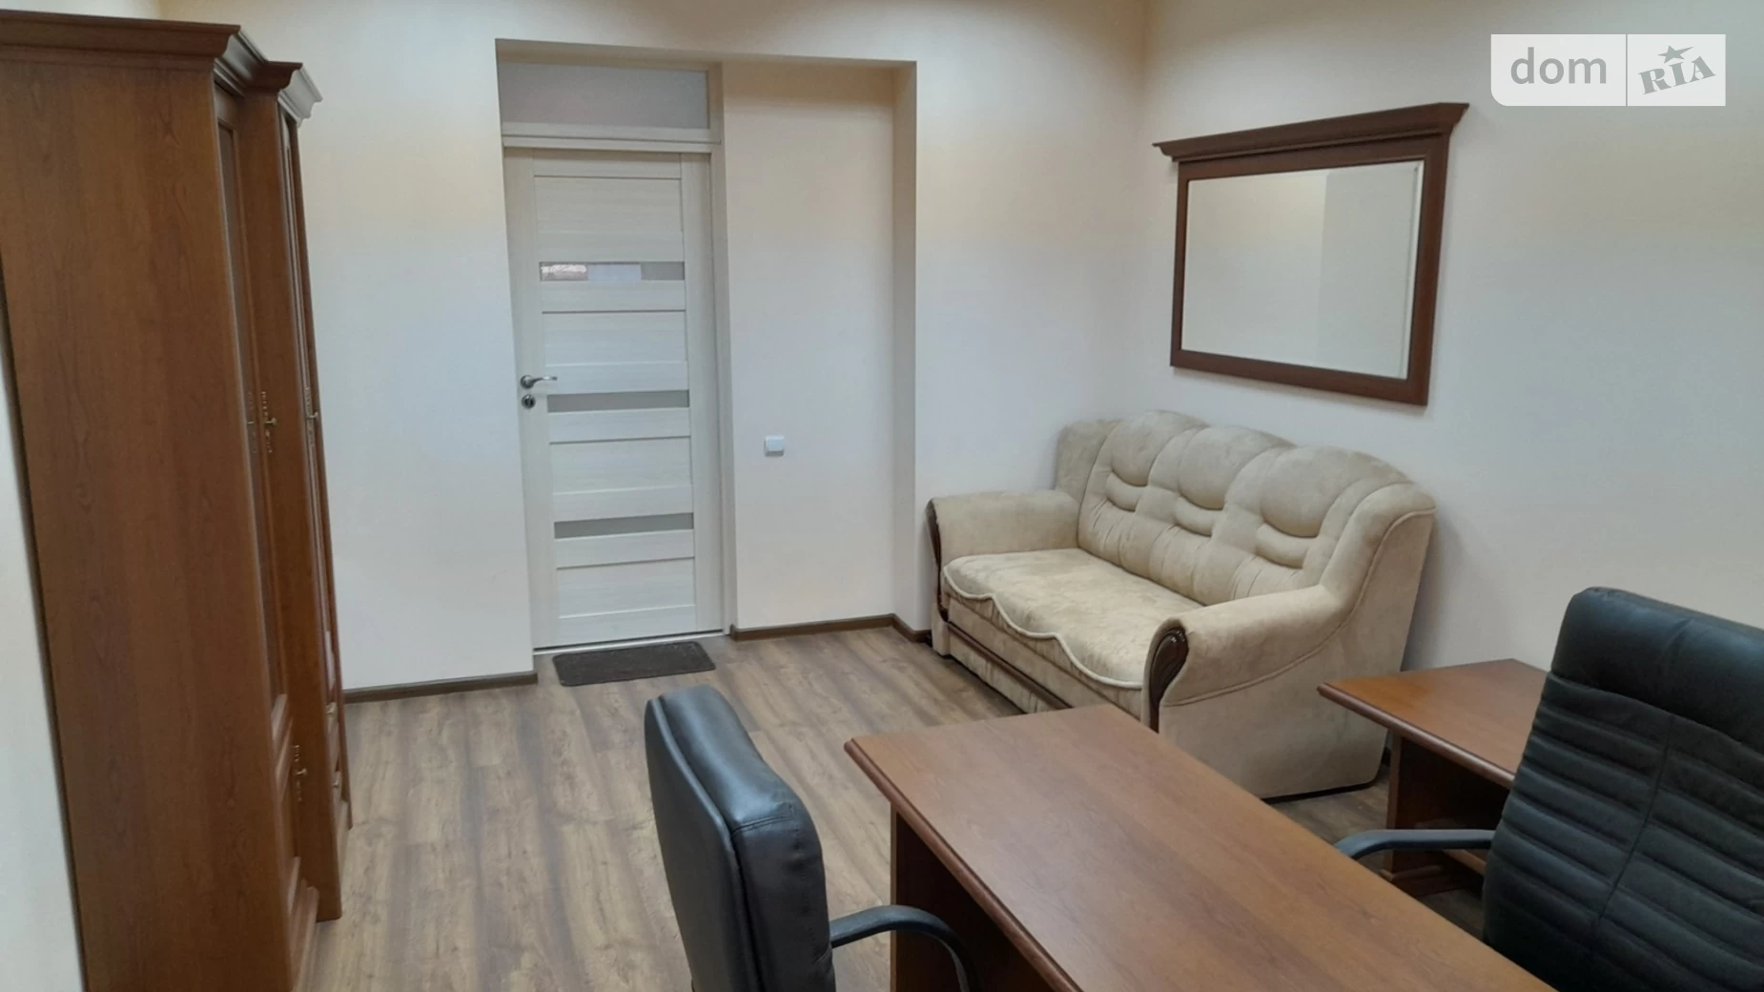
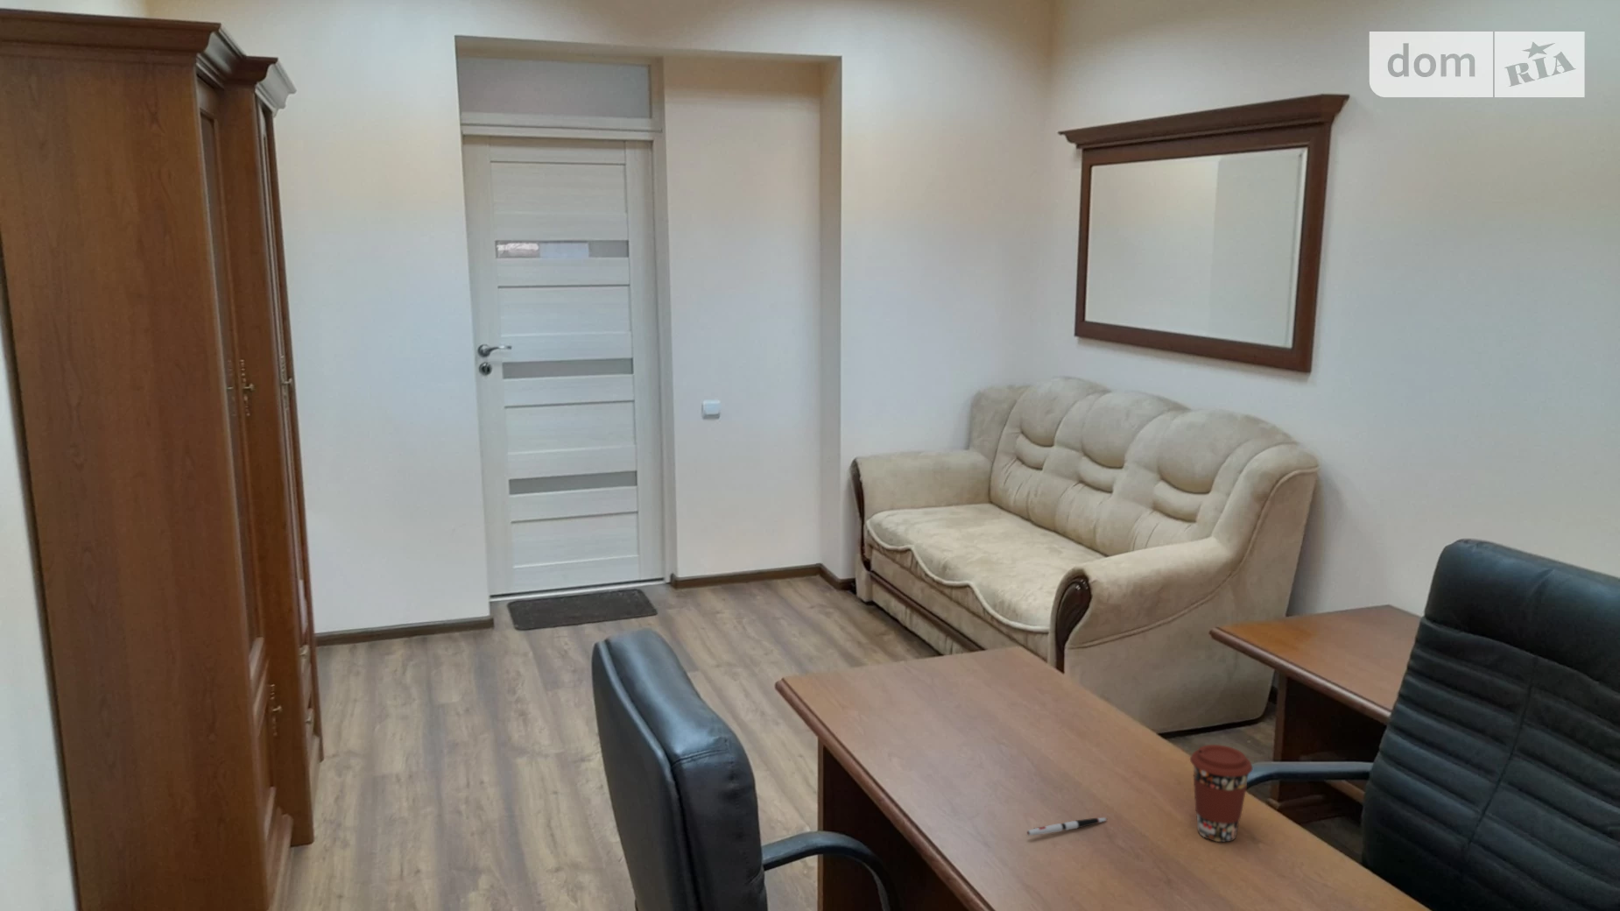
+ coffee cup (1219, 793)
+ pen (1067, 825)
